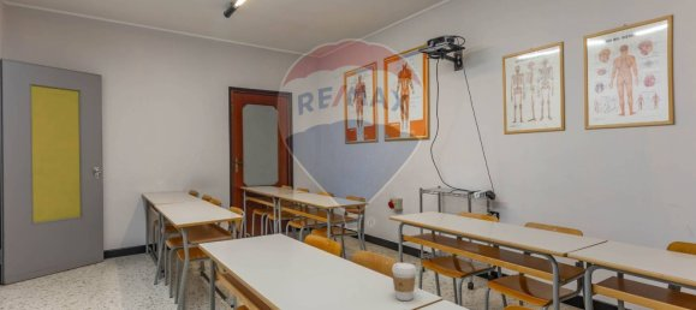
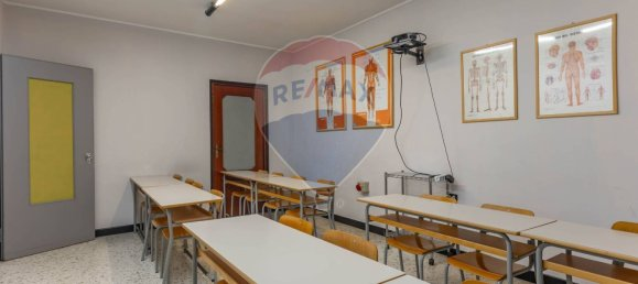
- coffee cup (404, 280)
